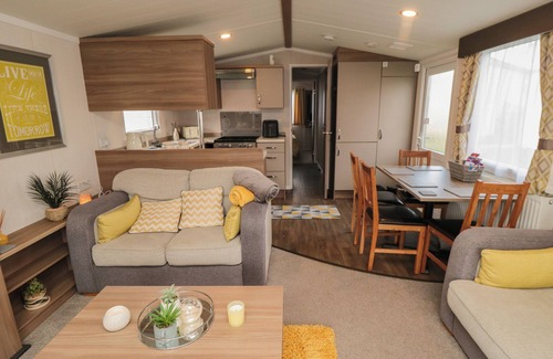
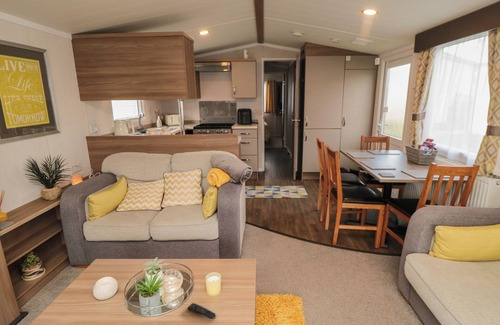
+ remote control (202, 311)
